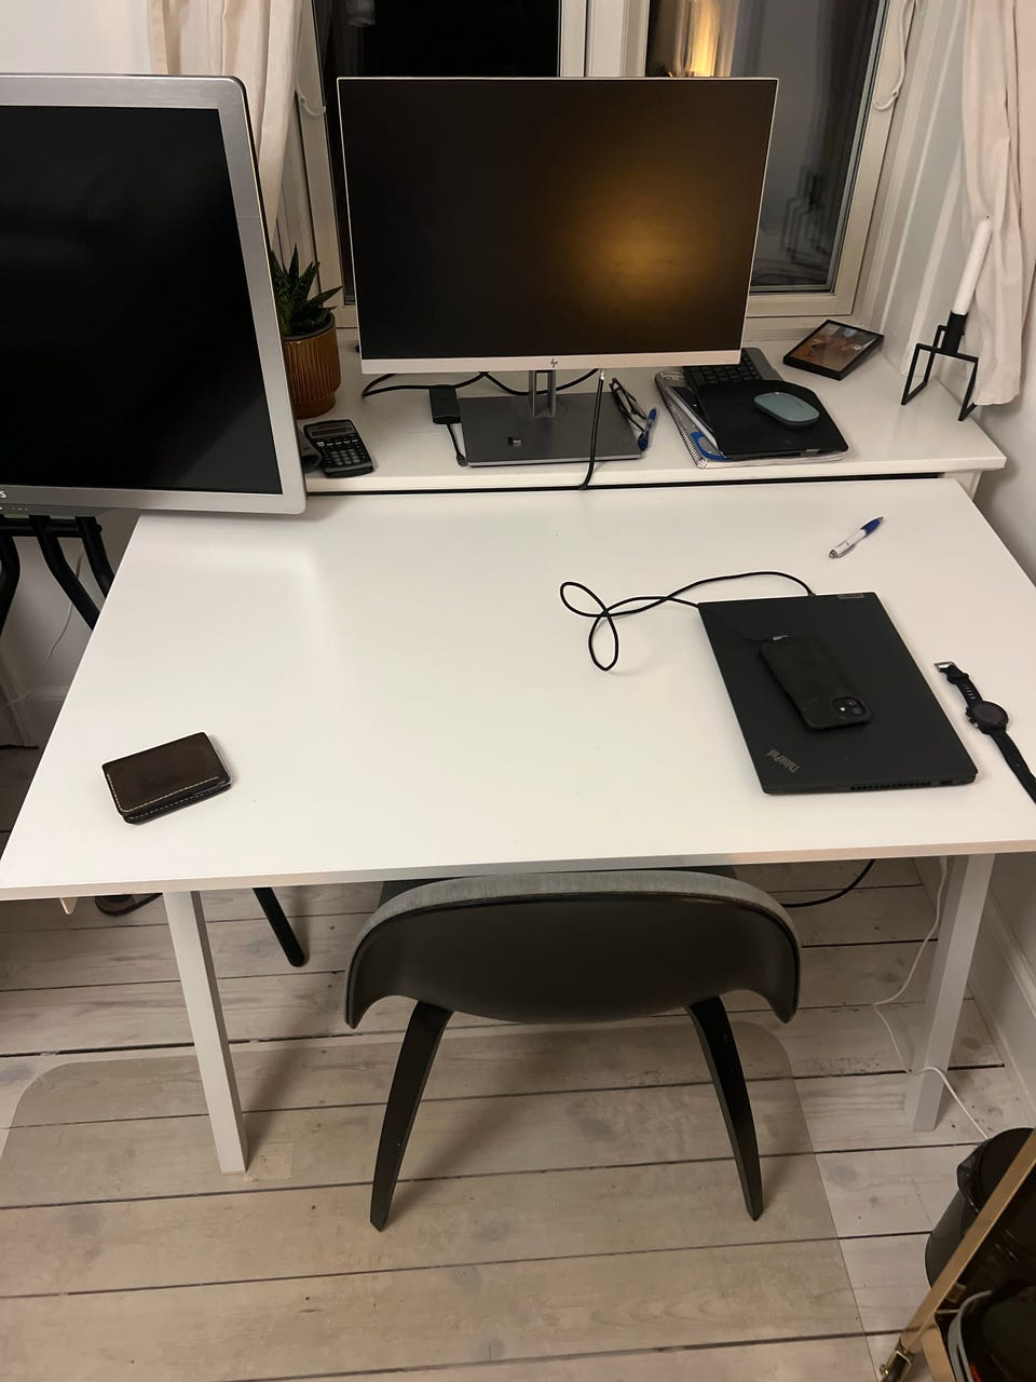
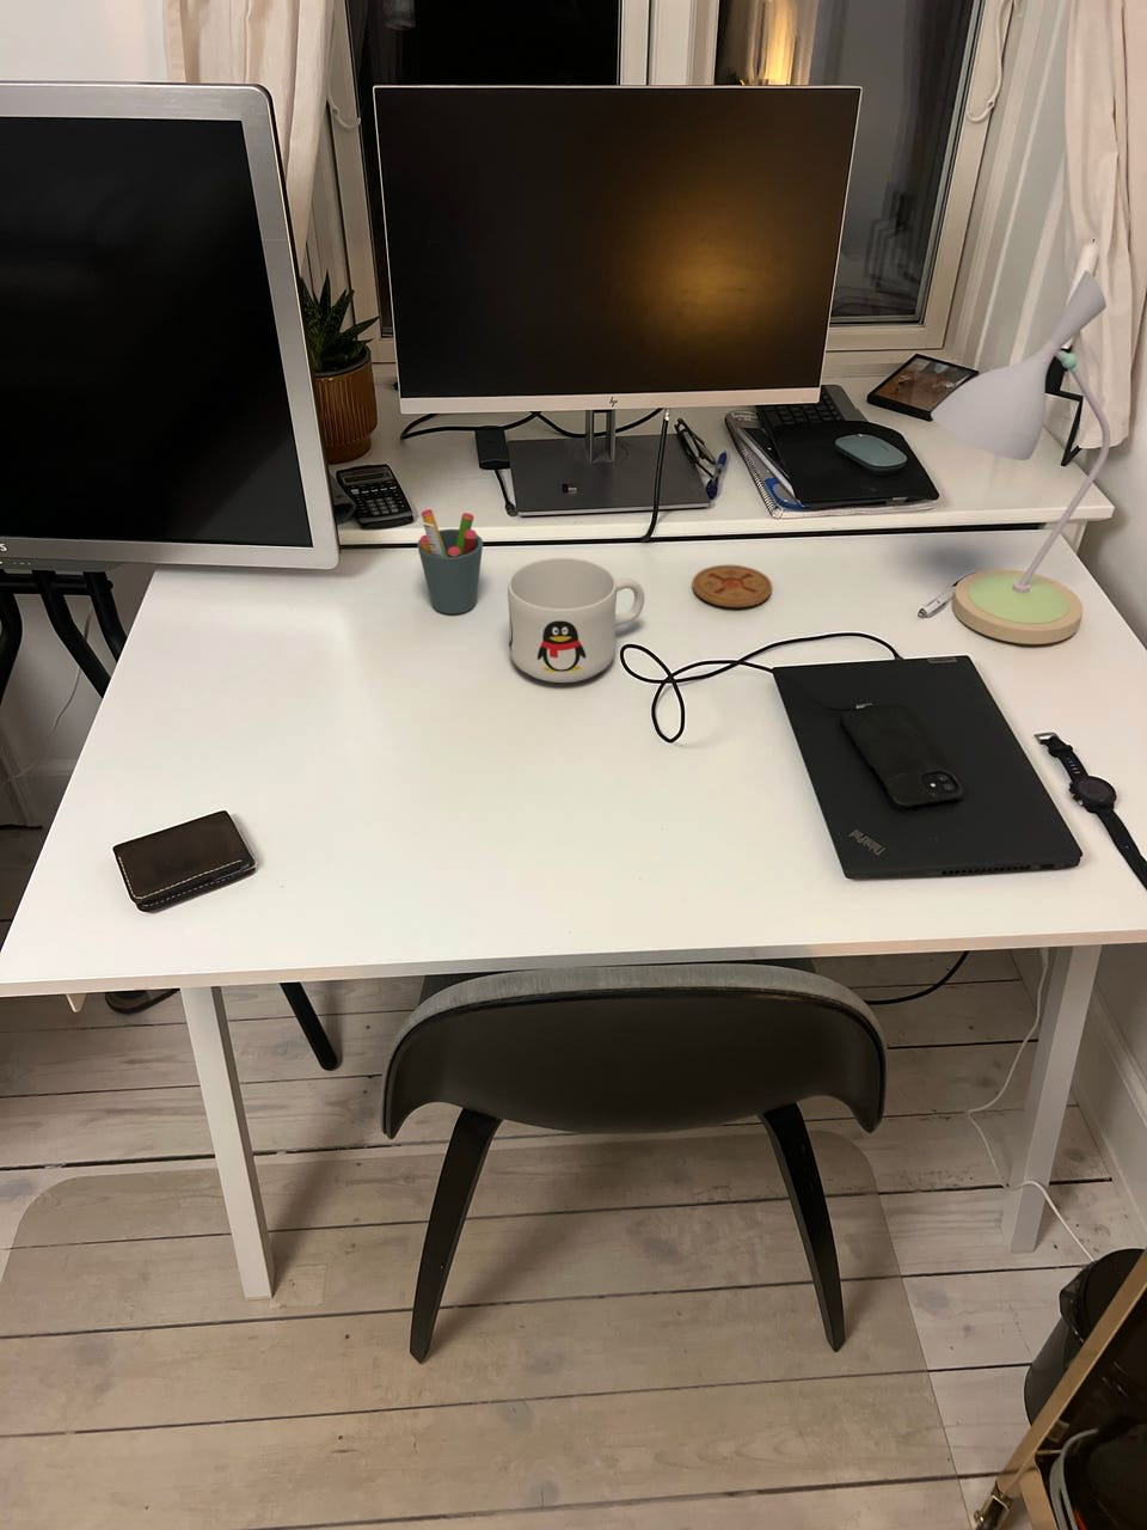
+ coaster (731, 584)
+ desk lamp (1024, 457)
+ pen holder (449, 557)
+ mug (580, 616)
